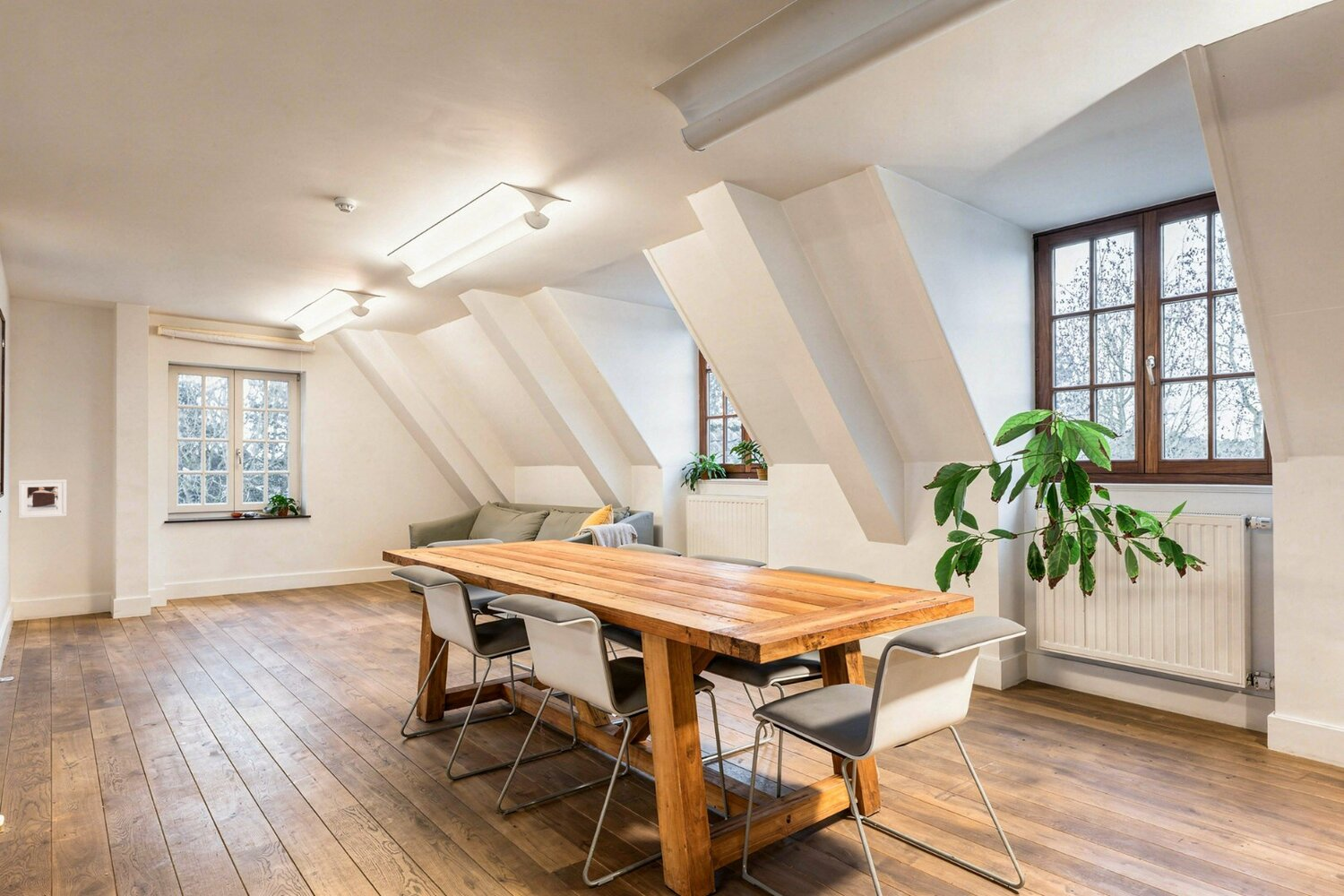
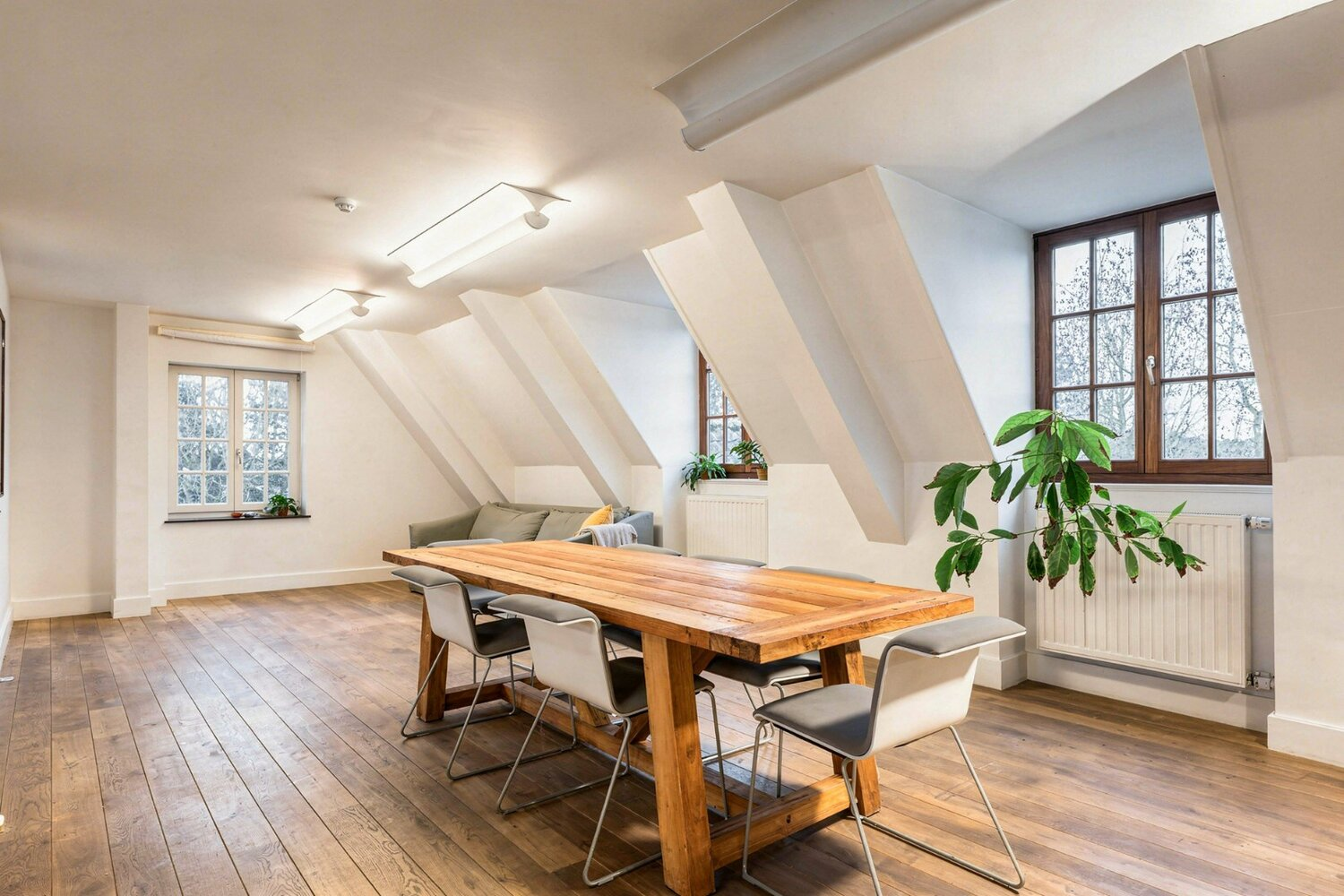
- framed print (42, 498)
